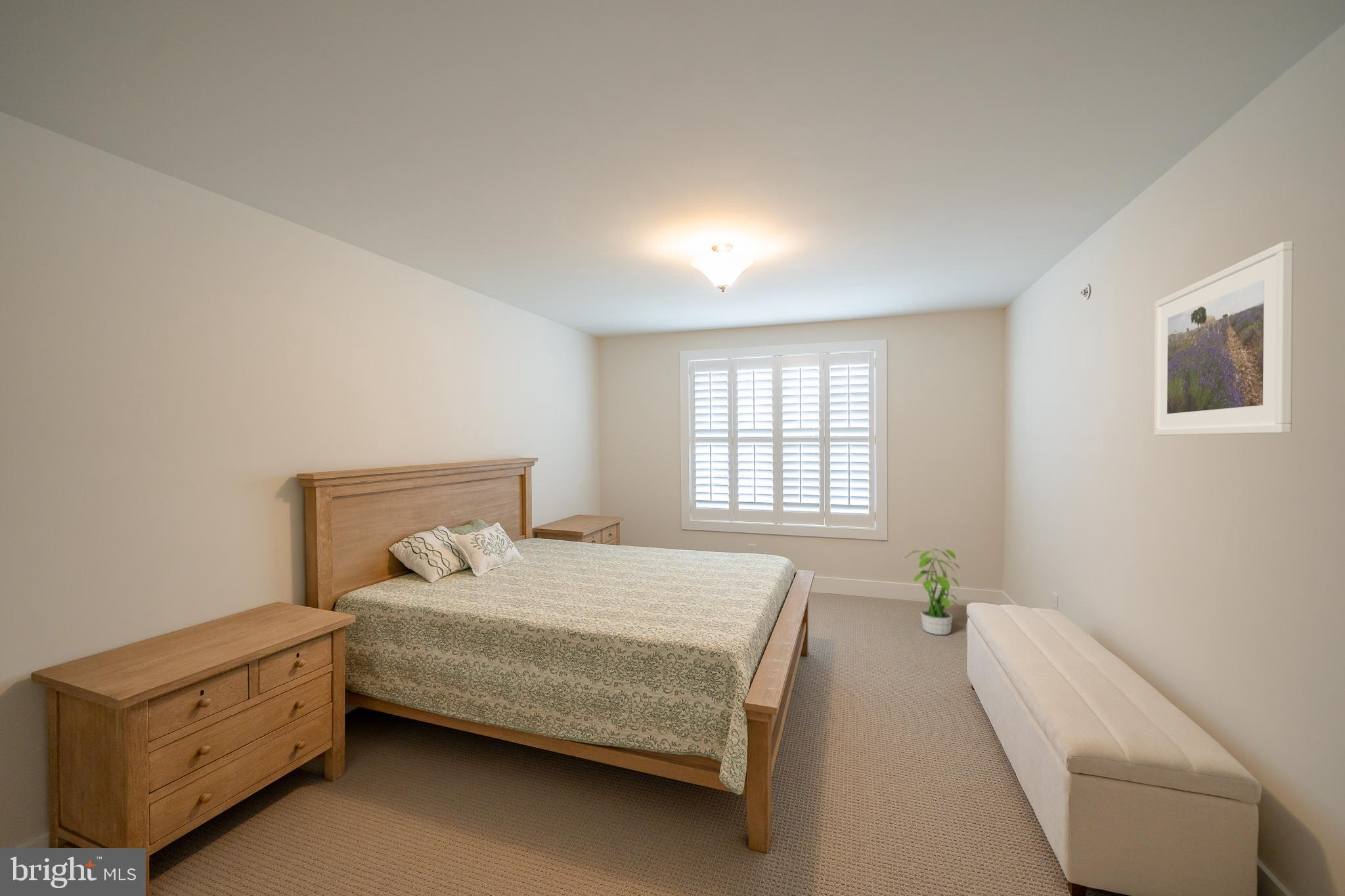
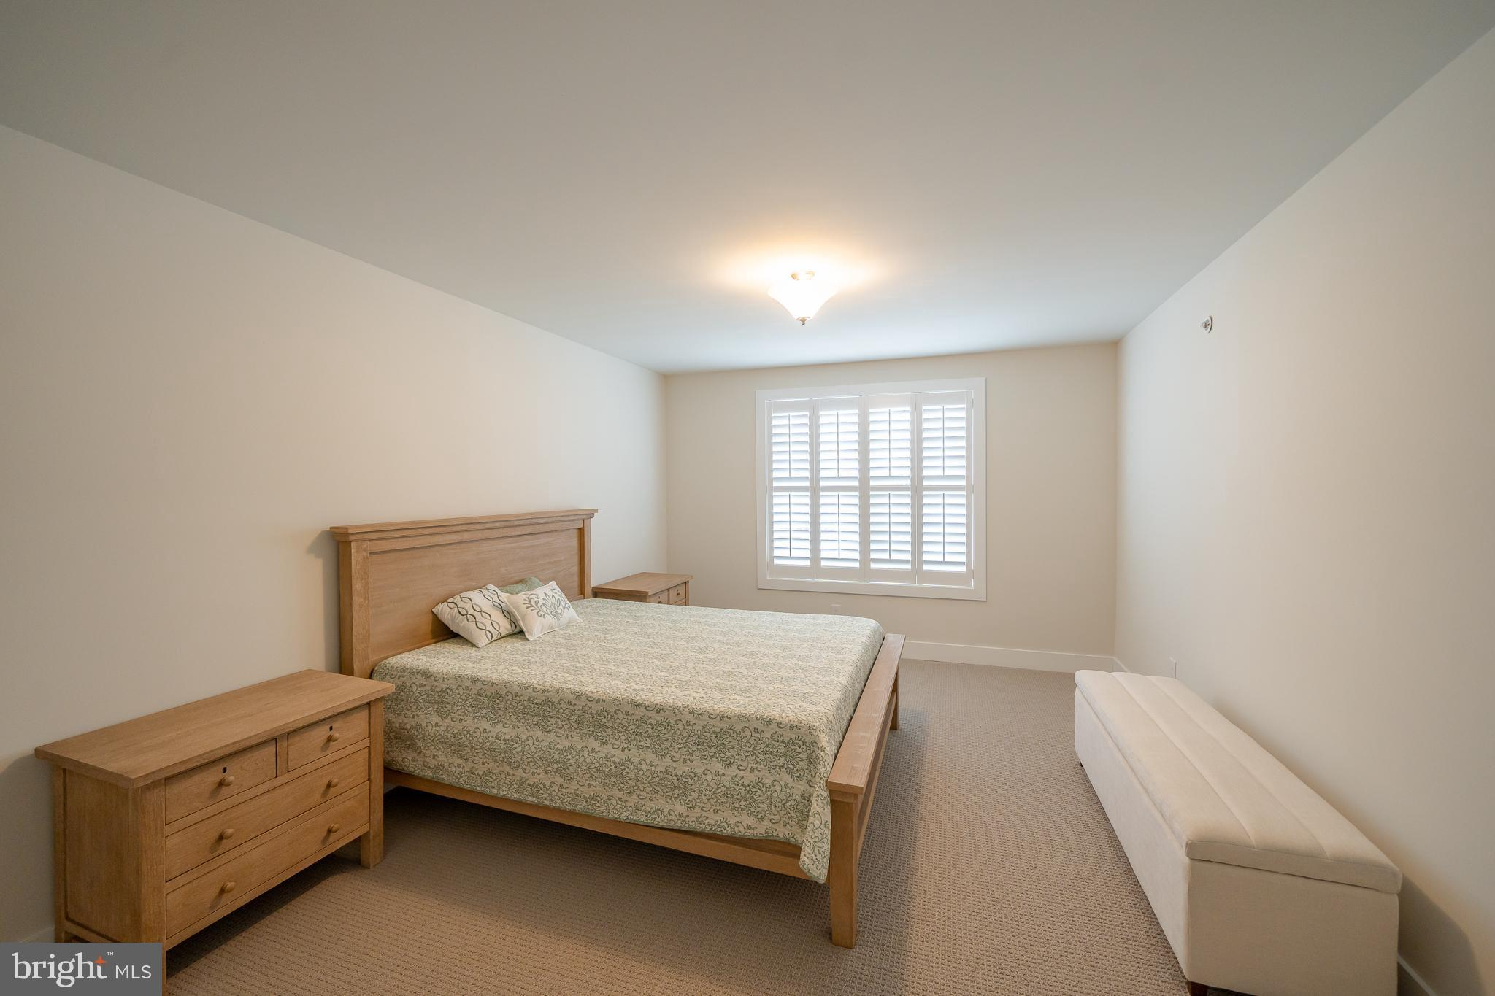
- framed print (1211, 355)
- potted plant (931, 589)
